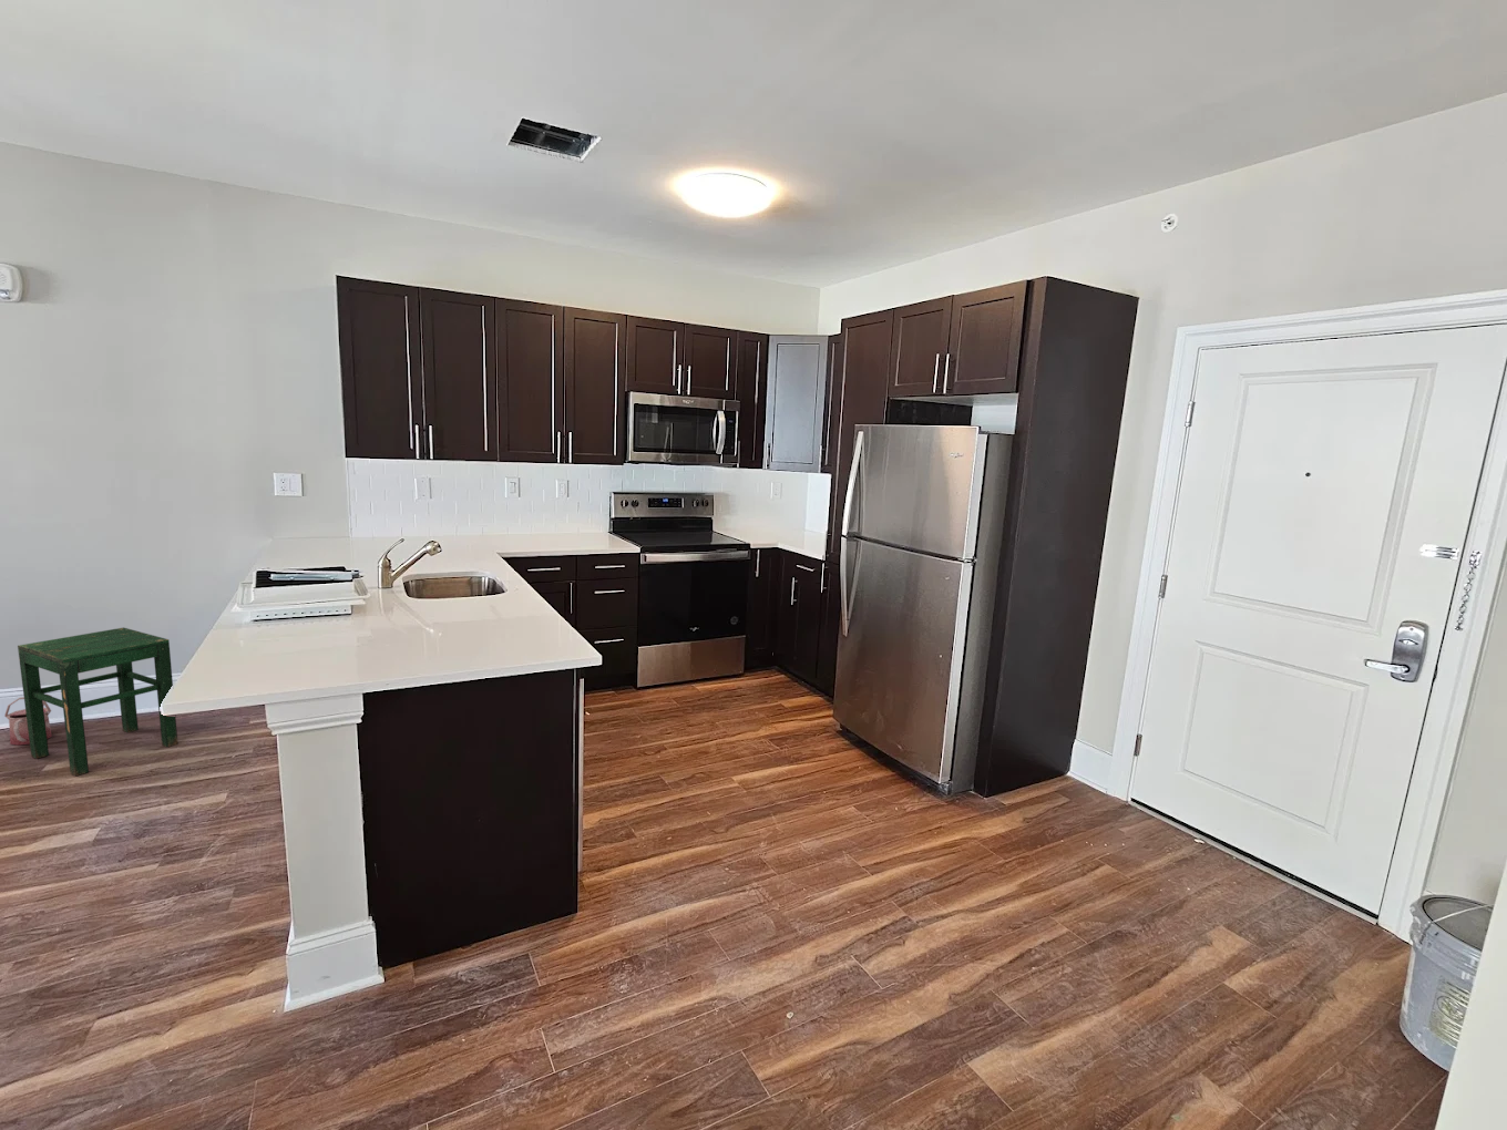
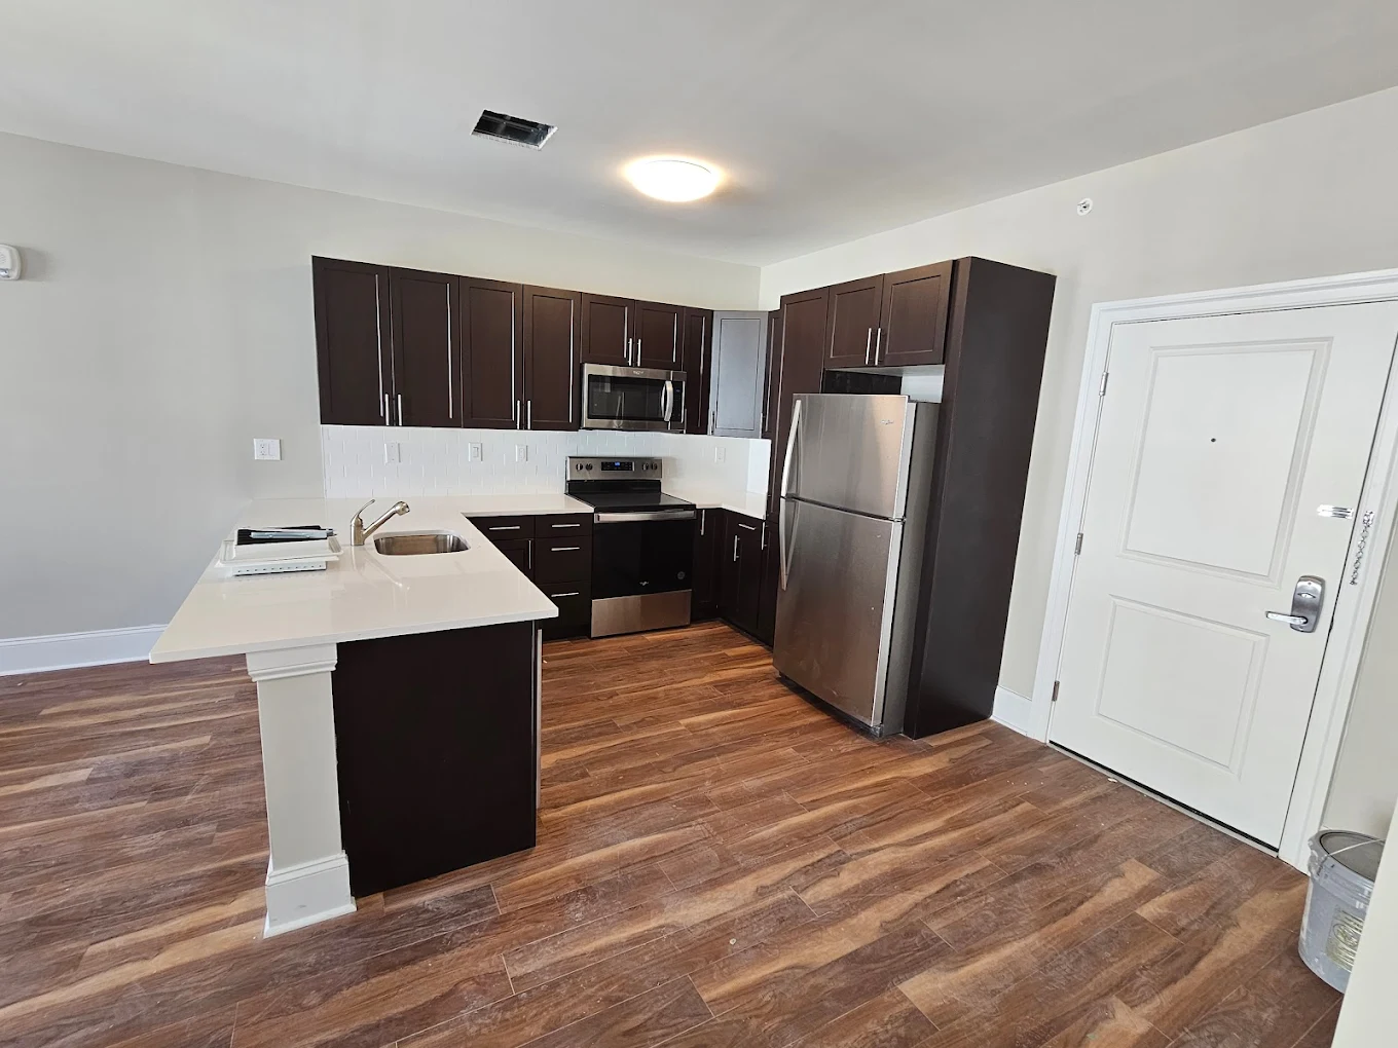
- stool (101, 698)
- watering can (25, 716)
